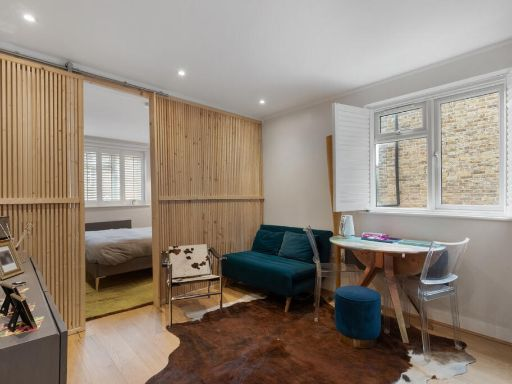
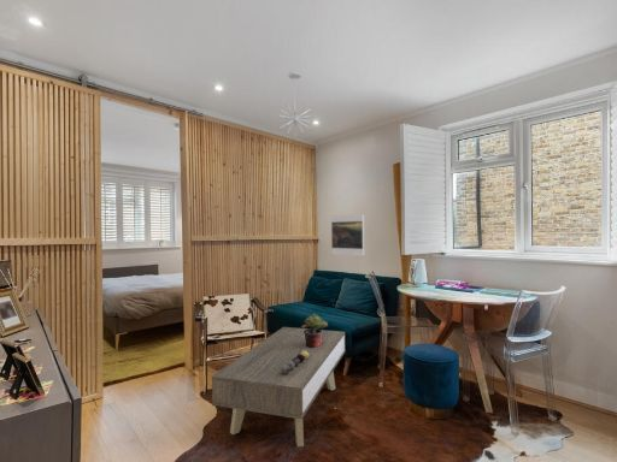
+ coffee table (288, 379)
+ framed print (347, 235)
+ pendant light (294, 105)
+ potted plant (315, 328)
+ decorative sphere (295, 361)
